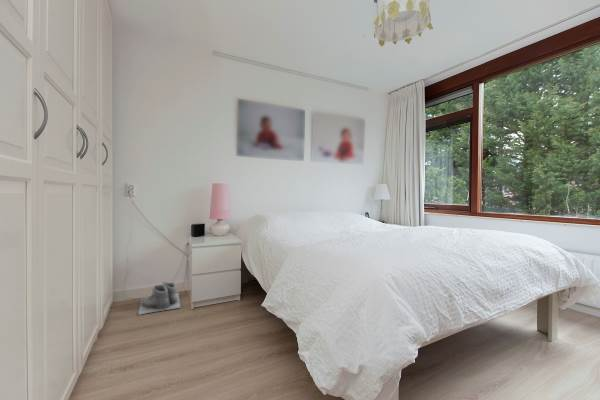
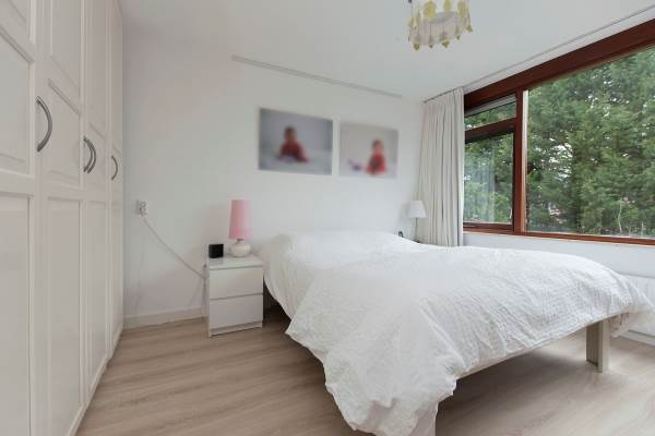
- boots (160, 292)
